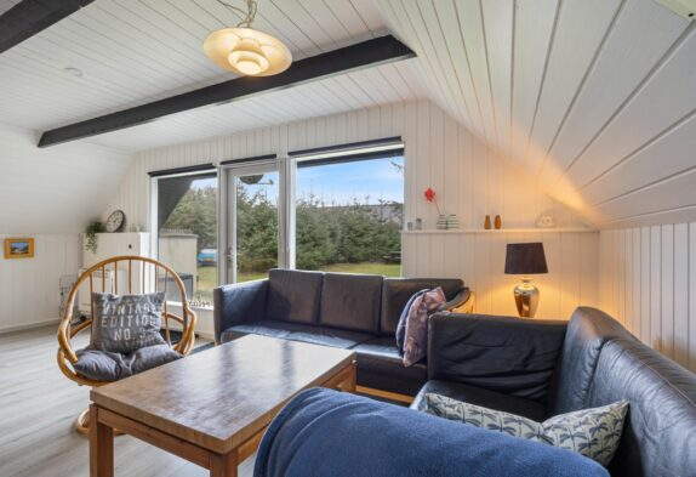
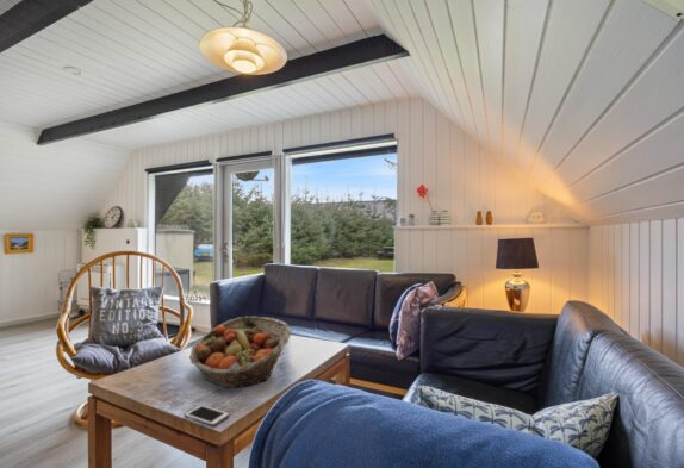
+ cell phone (206, 414)
+ fruit basket (241, 348)
